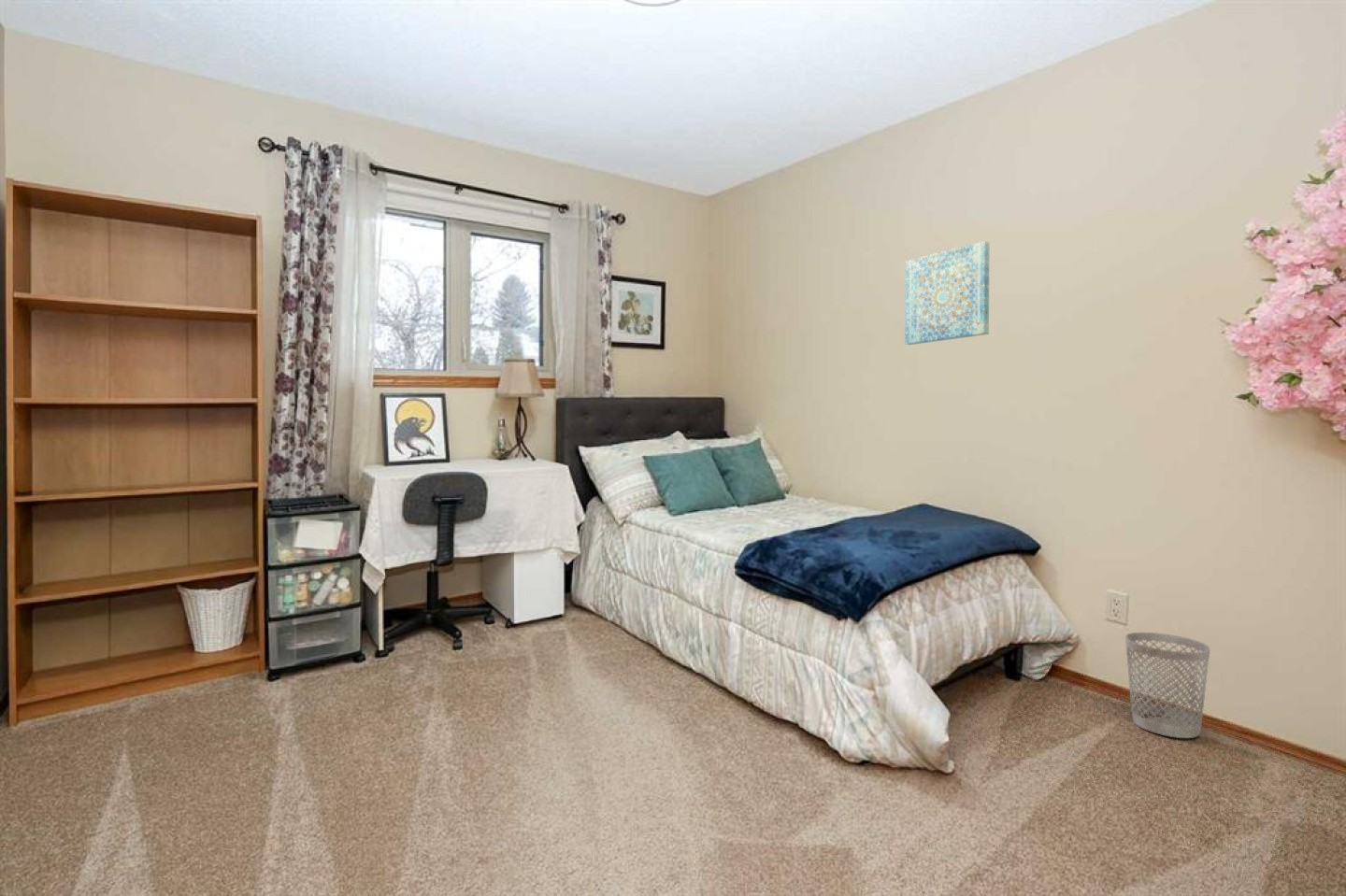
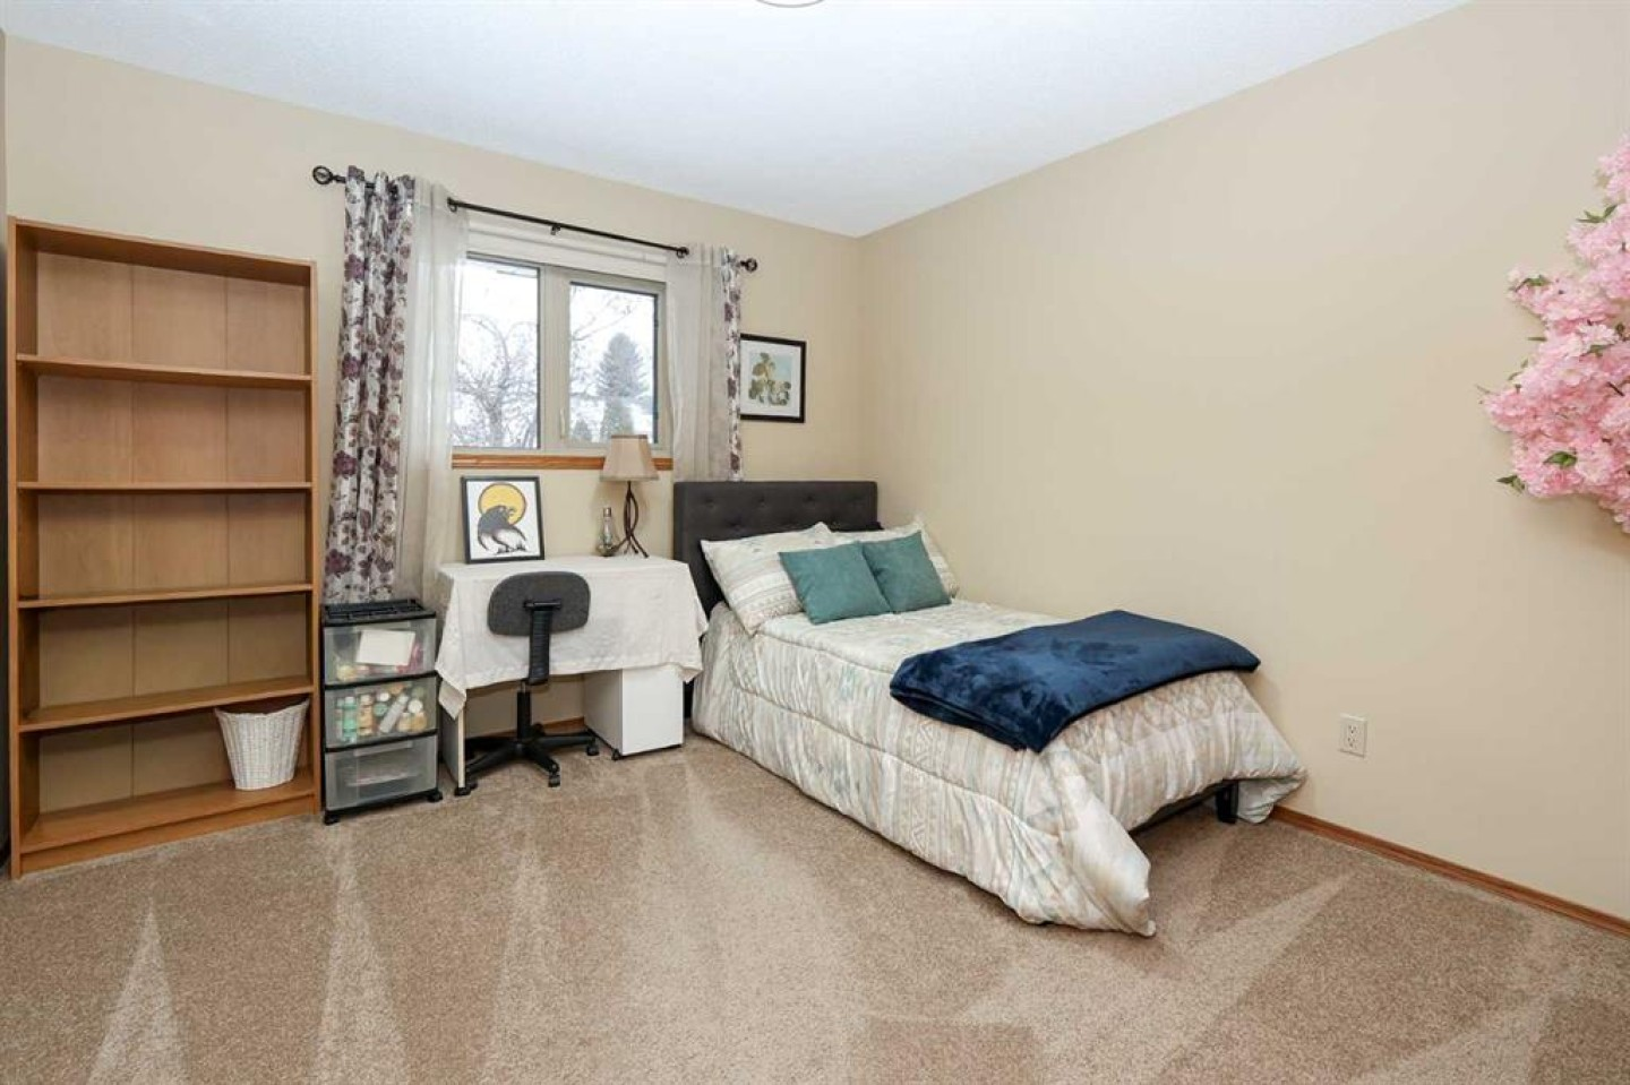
- wastebasket (1166, 684)
- wall art (945, 295)
